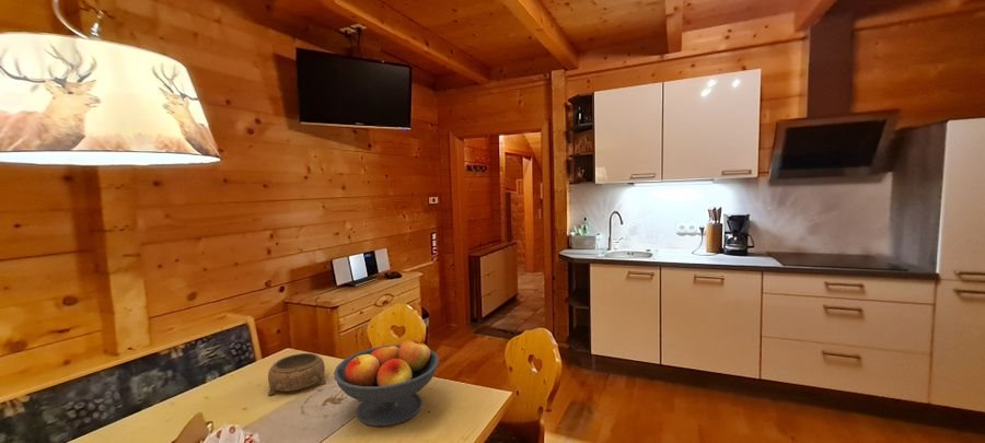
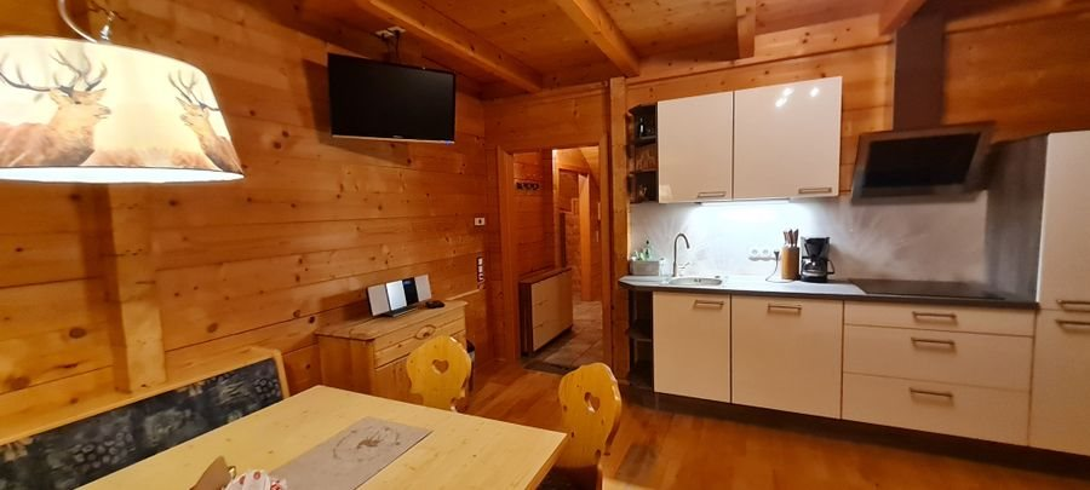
- decorative bowl (294, 372)
- fruit bowl (389, 377)
